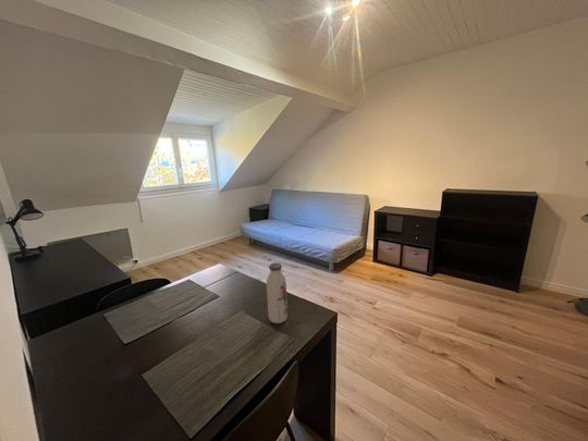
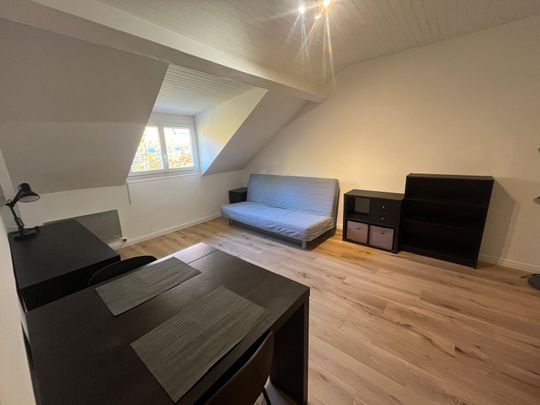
- water bottle (277, 292)
